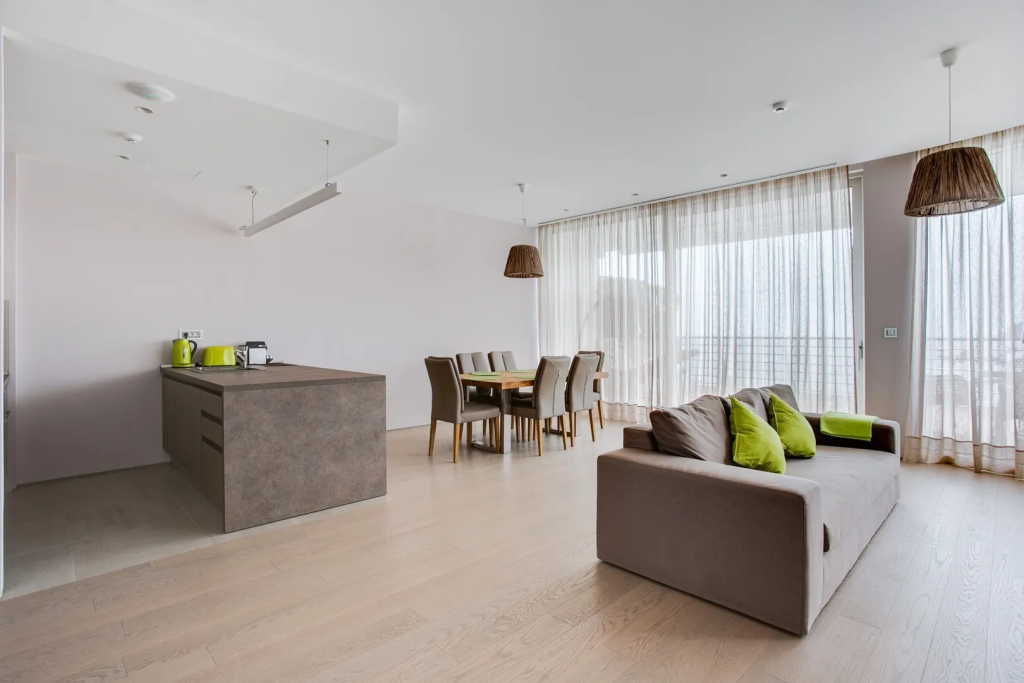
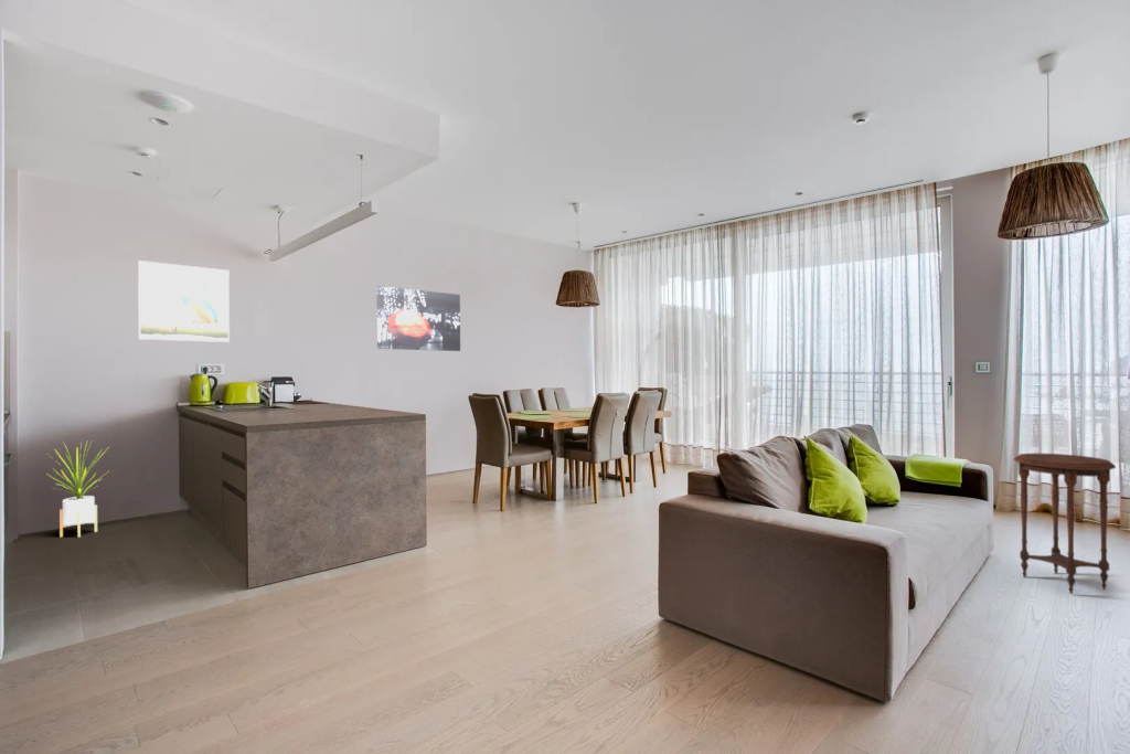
+ side table (1067, 520)
+ wall art (420, 320)
+ house plant (79, 487)
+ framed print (185, 302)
